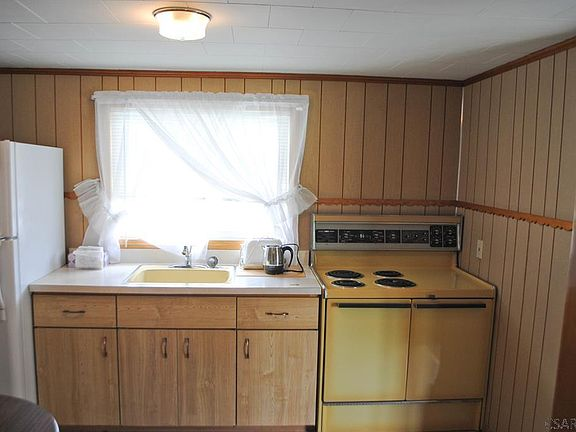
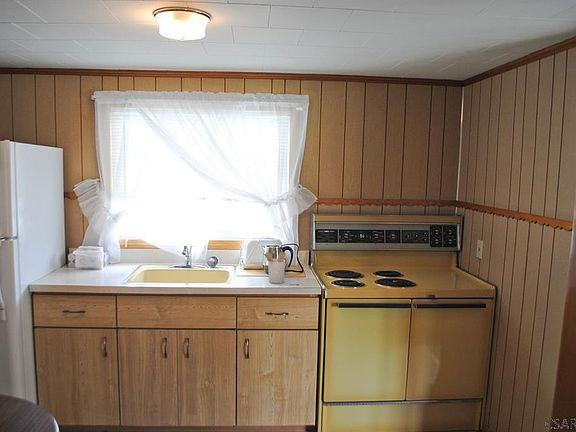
+ utensil holder (272, 266)
